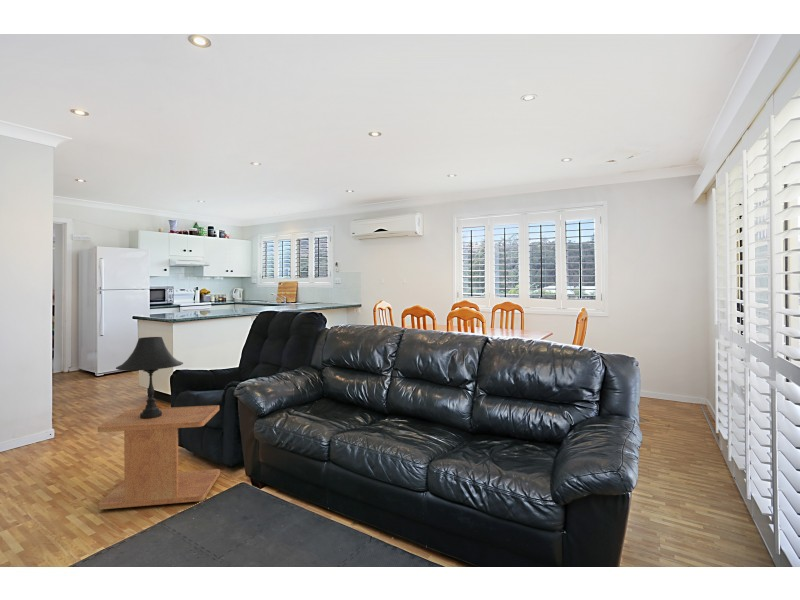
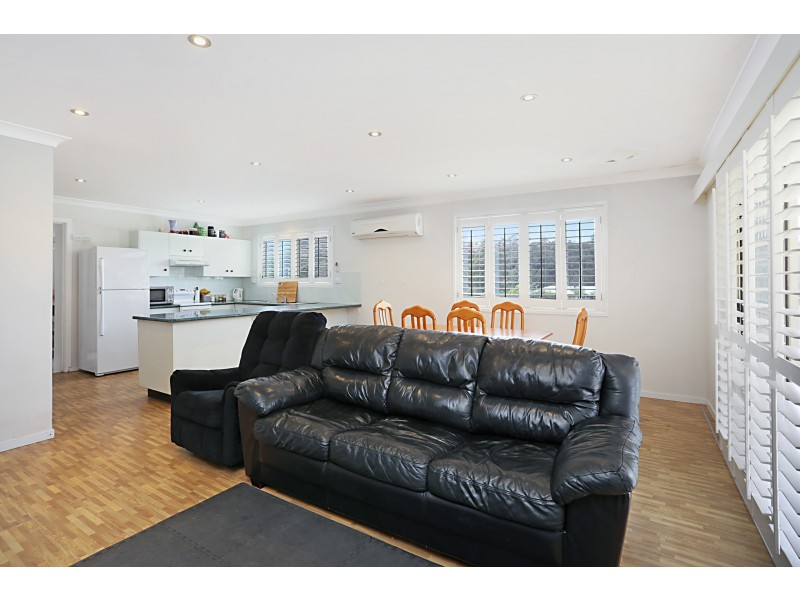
- table lamp (150, 375)
- side table (164, 453)
